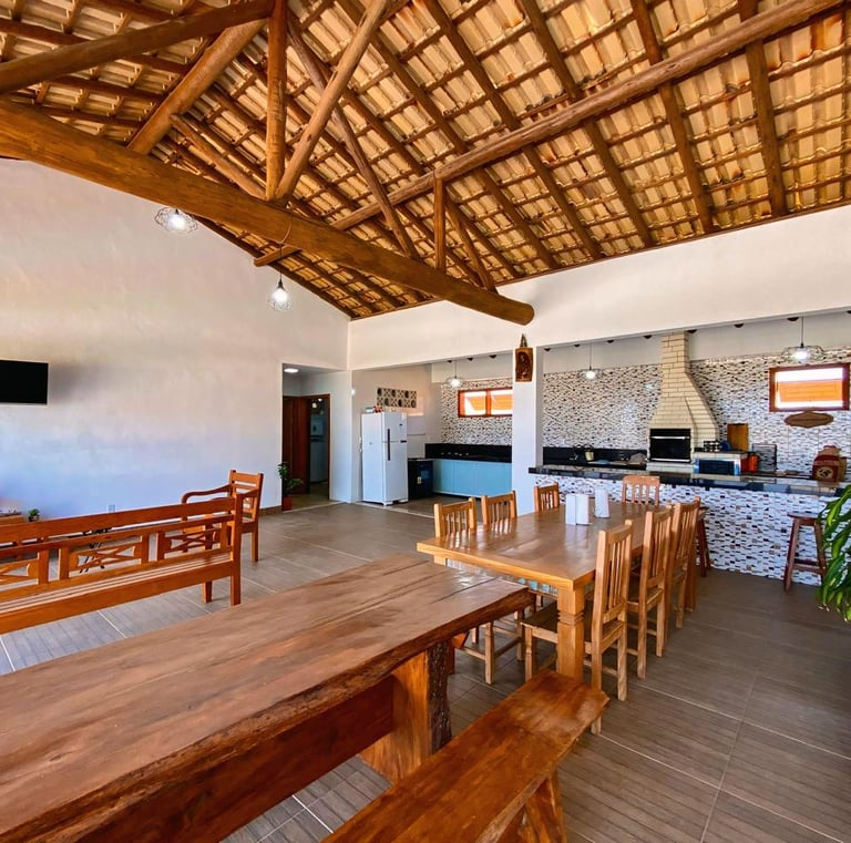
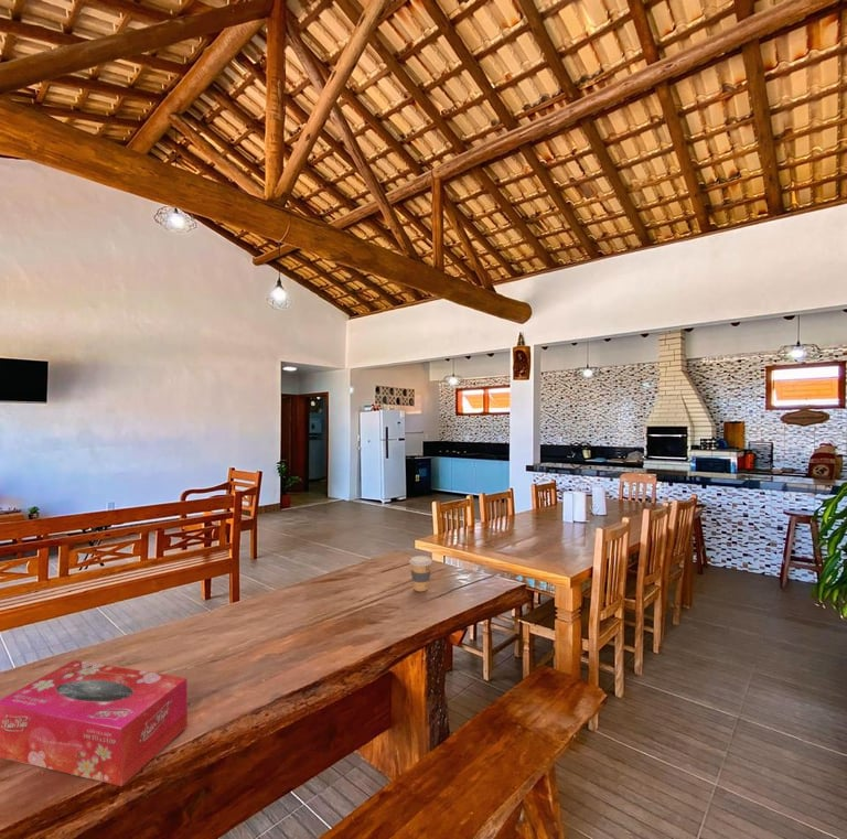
+ tissue box (95, 716)
+ coffee cup (420, 573)
